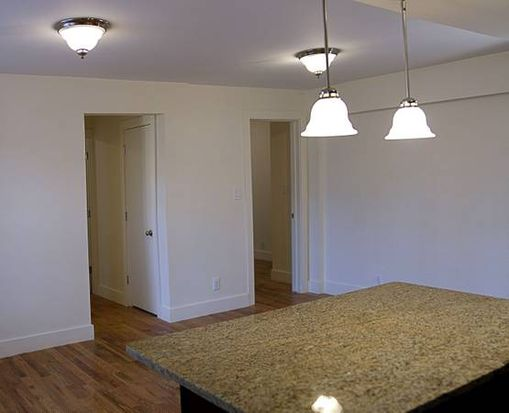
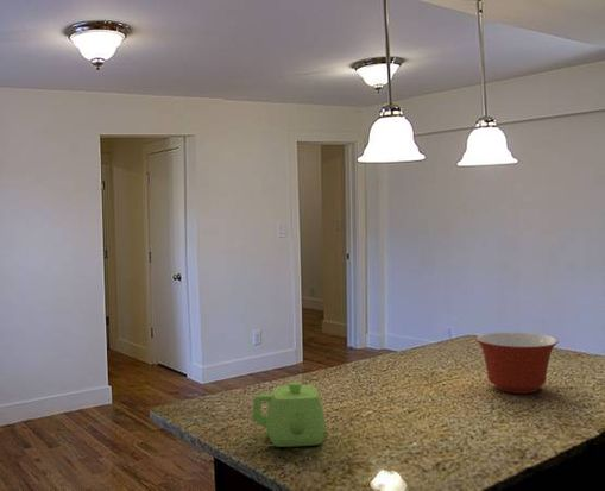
+ mixing bowl (516, 363)
+ teapot (288, 414)
